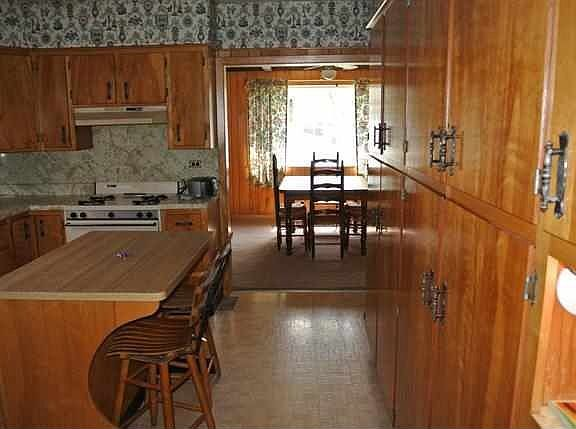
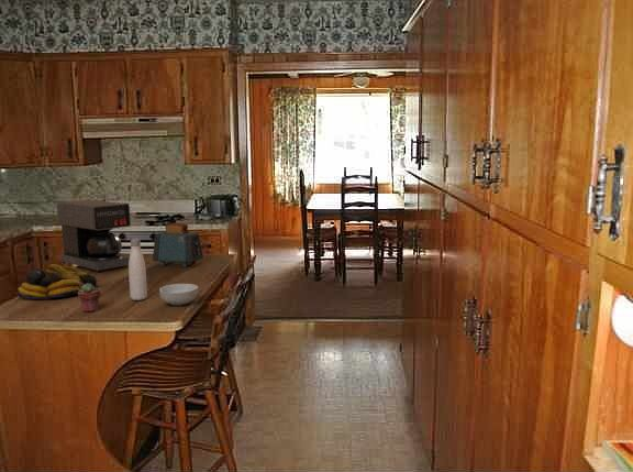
+ fruit bowl (56, 277)
+ coffee maker (95, 233)
+ potted succulent (89, 296)
+ water bottle (136, 268)
+ toaster (177, 243)
+ cereal bowl (179, 295)
